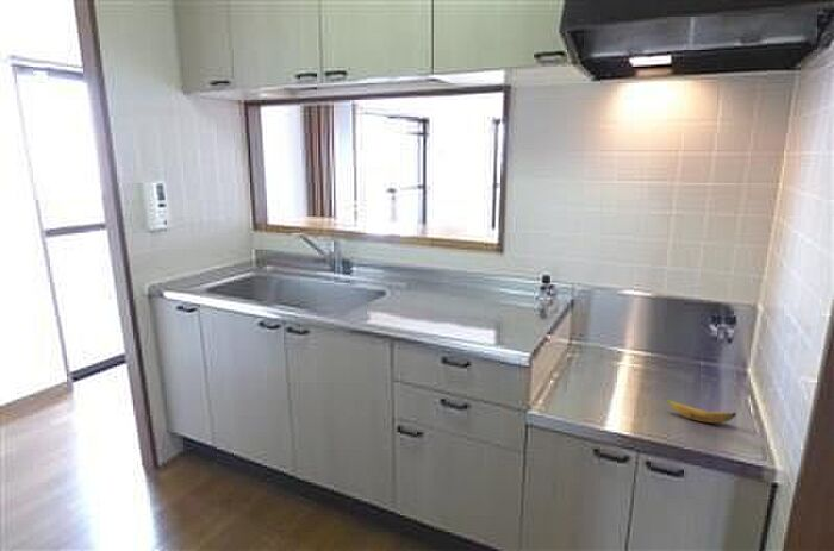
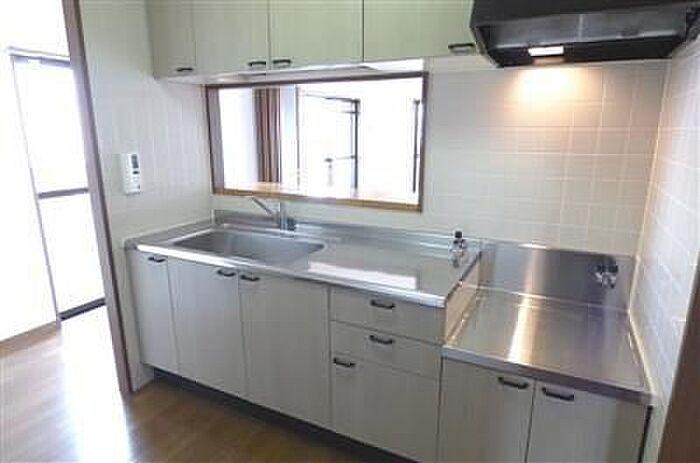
- banana (698, 411)
